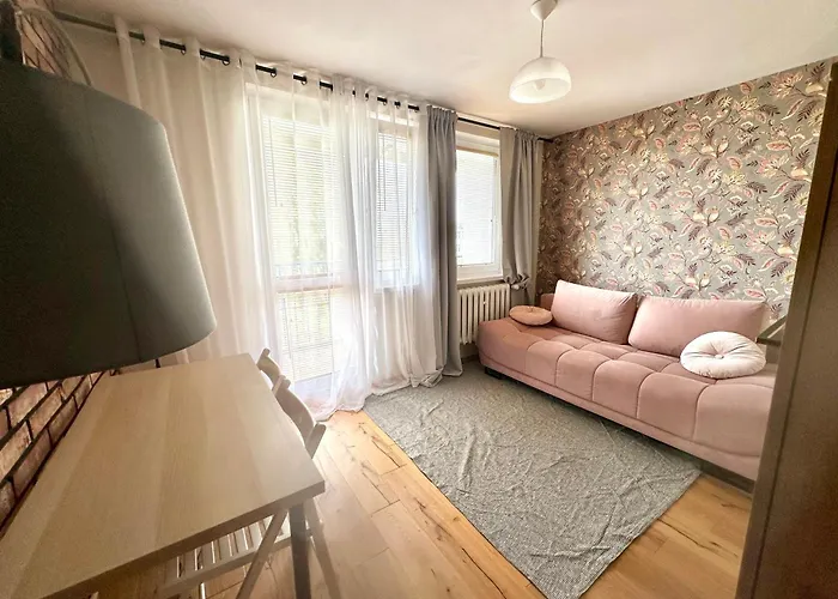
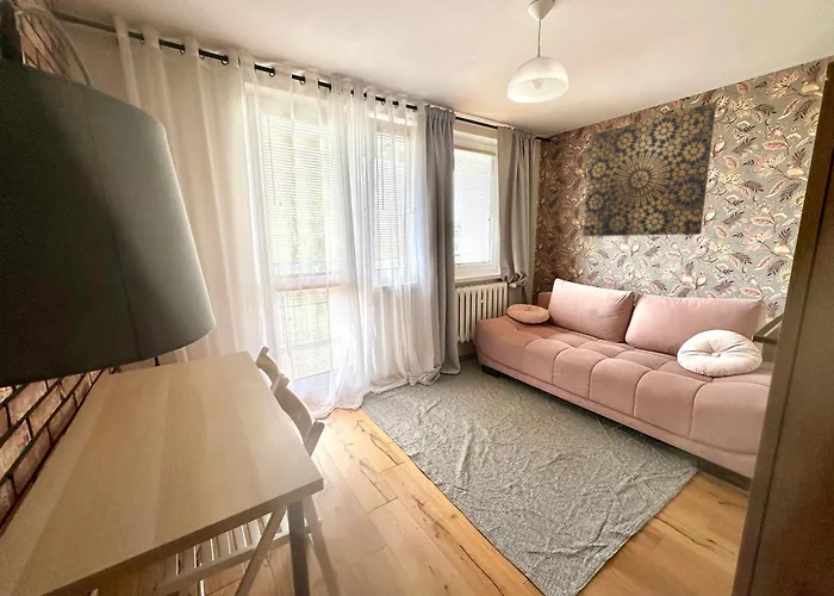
+ wall art (639, 180)
